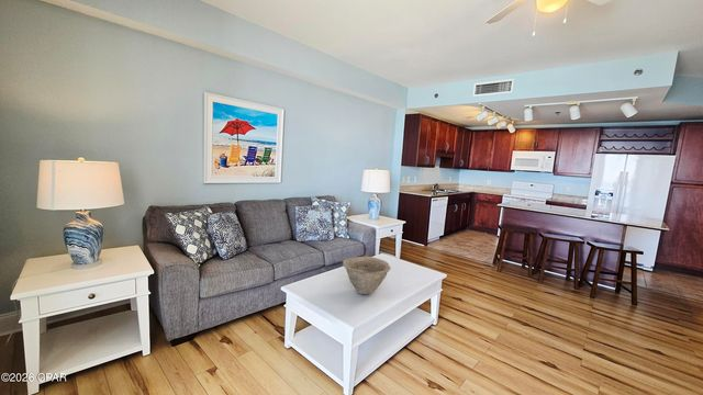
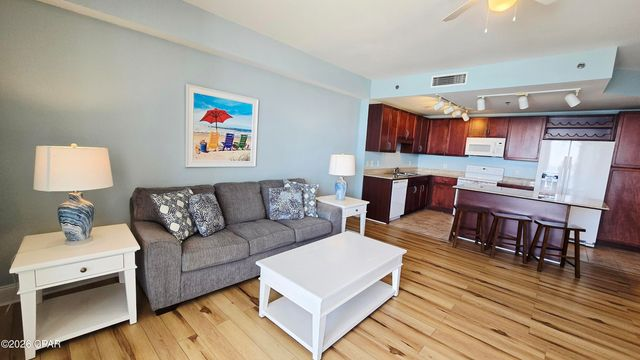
- bowl (366, 278)
